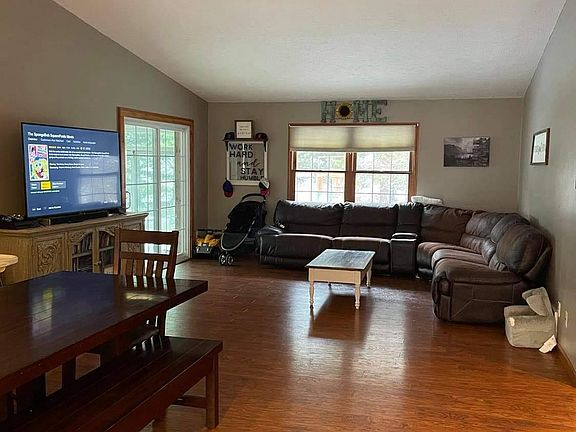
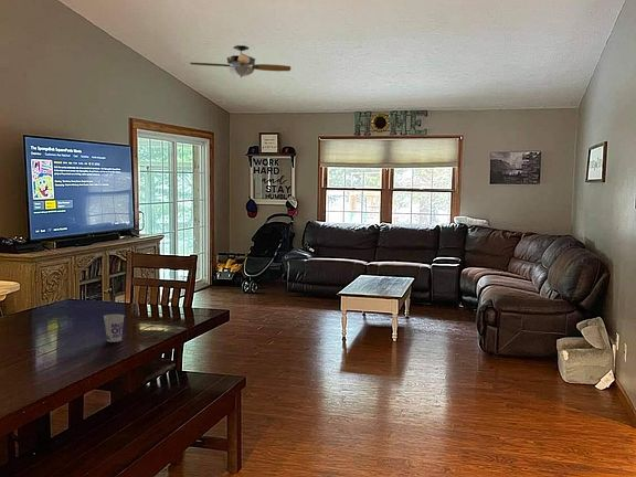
+ cup (114, 328)
+ ceiling fan (241, 62)
